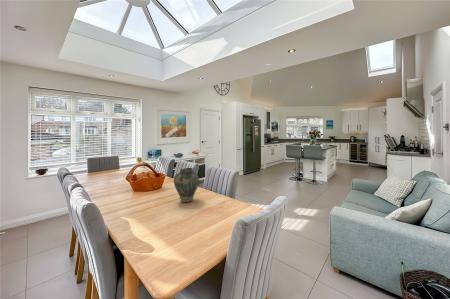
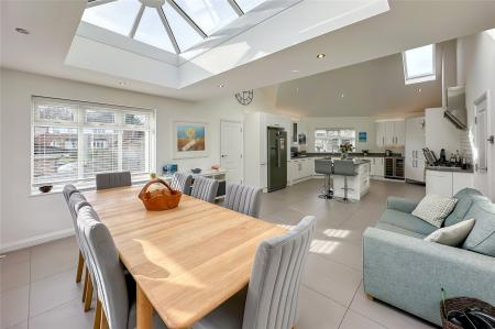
- vase (186, 184)
